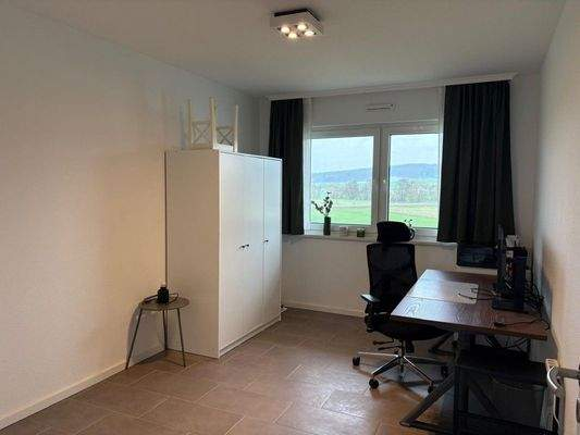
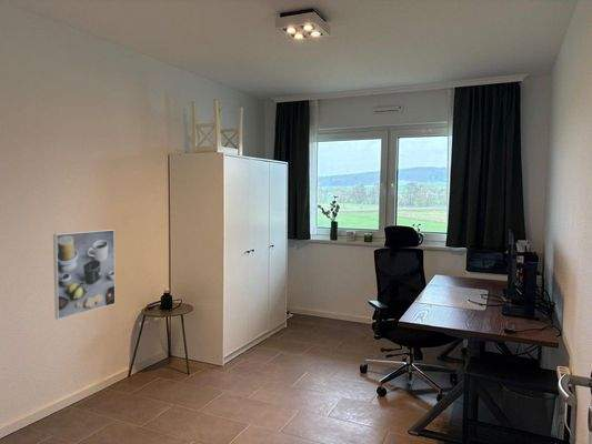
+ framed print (86, 271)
